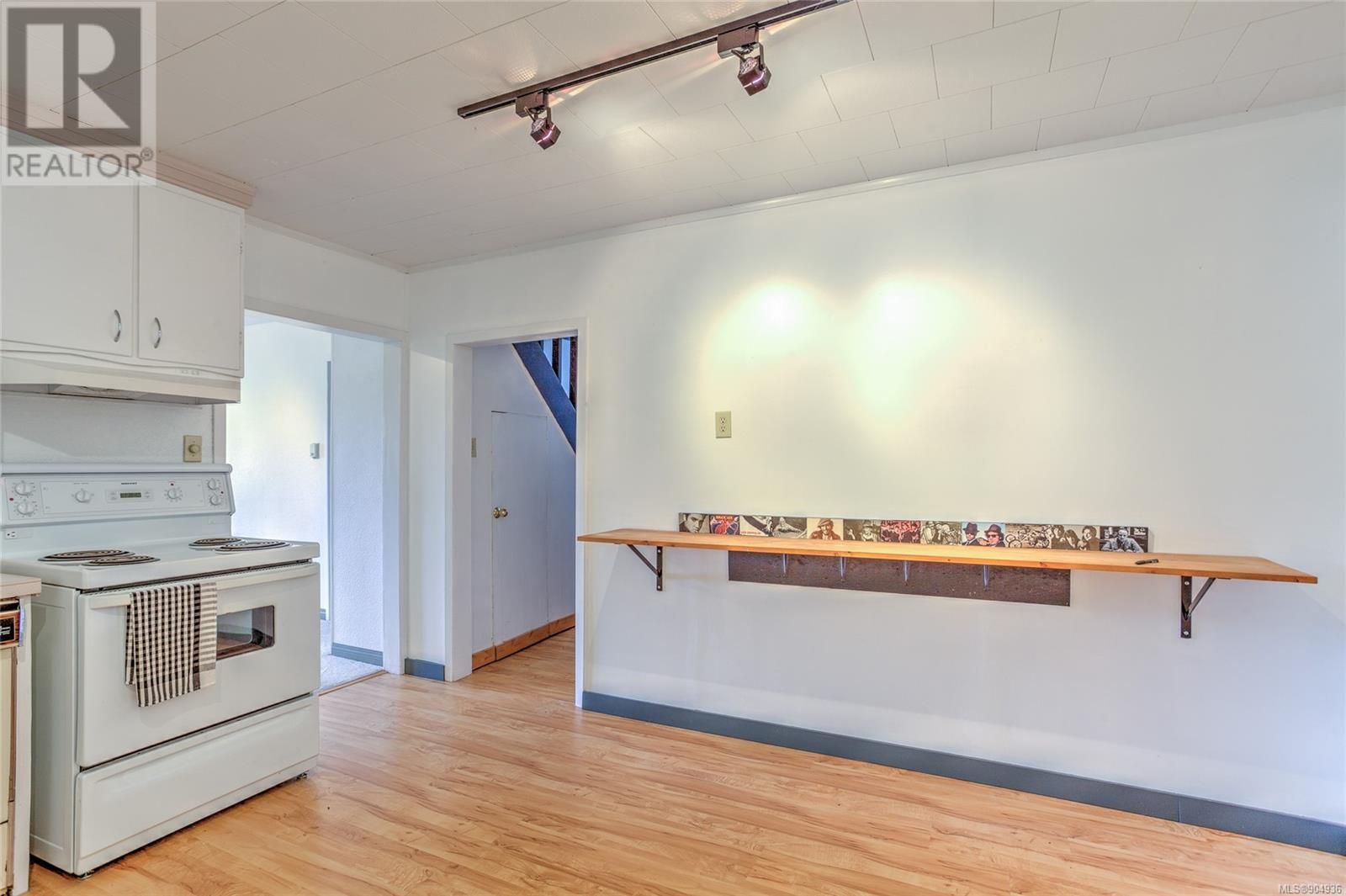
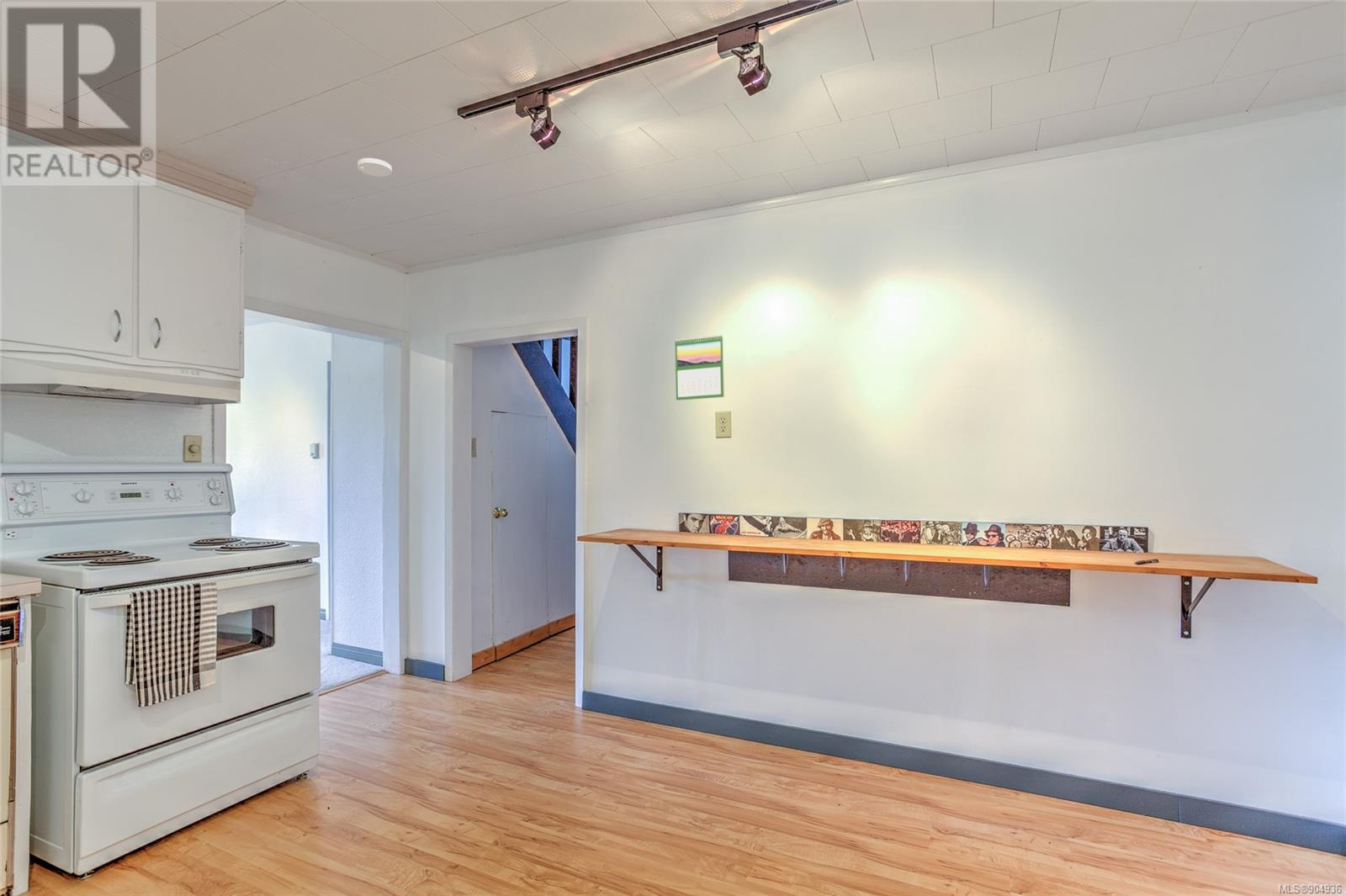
+ calendar (699, 367)
+ smoke detector (374, 167)
